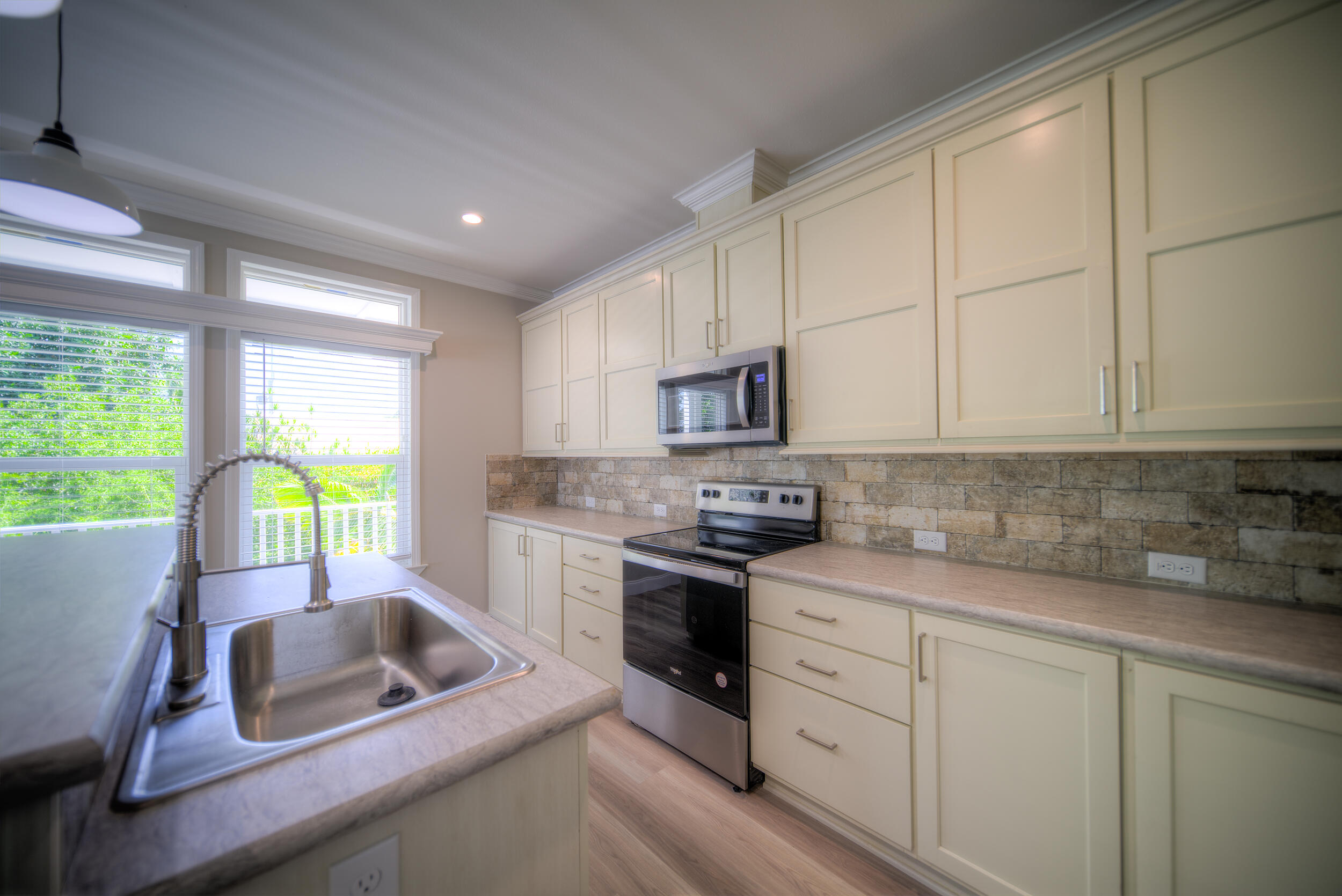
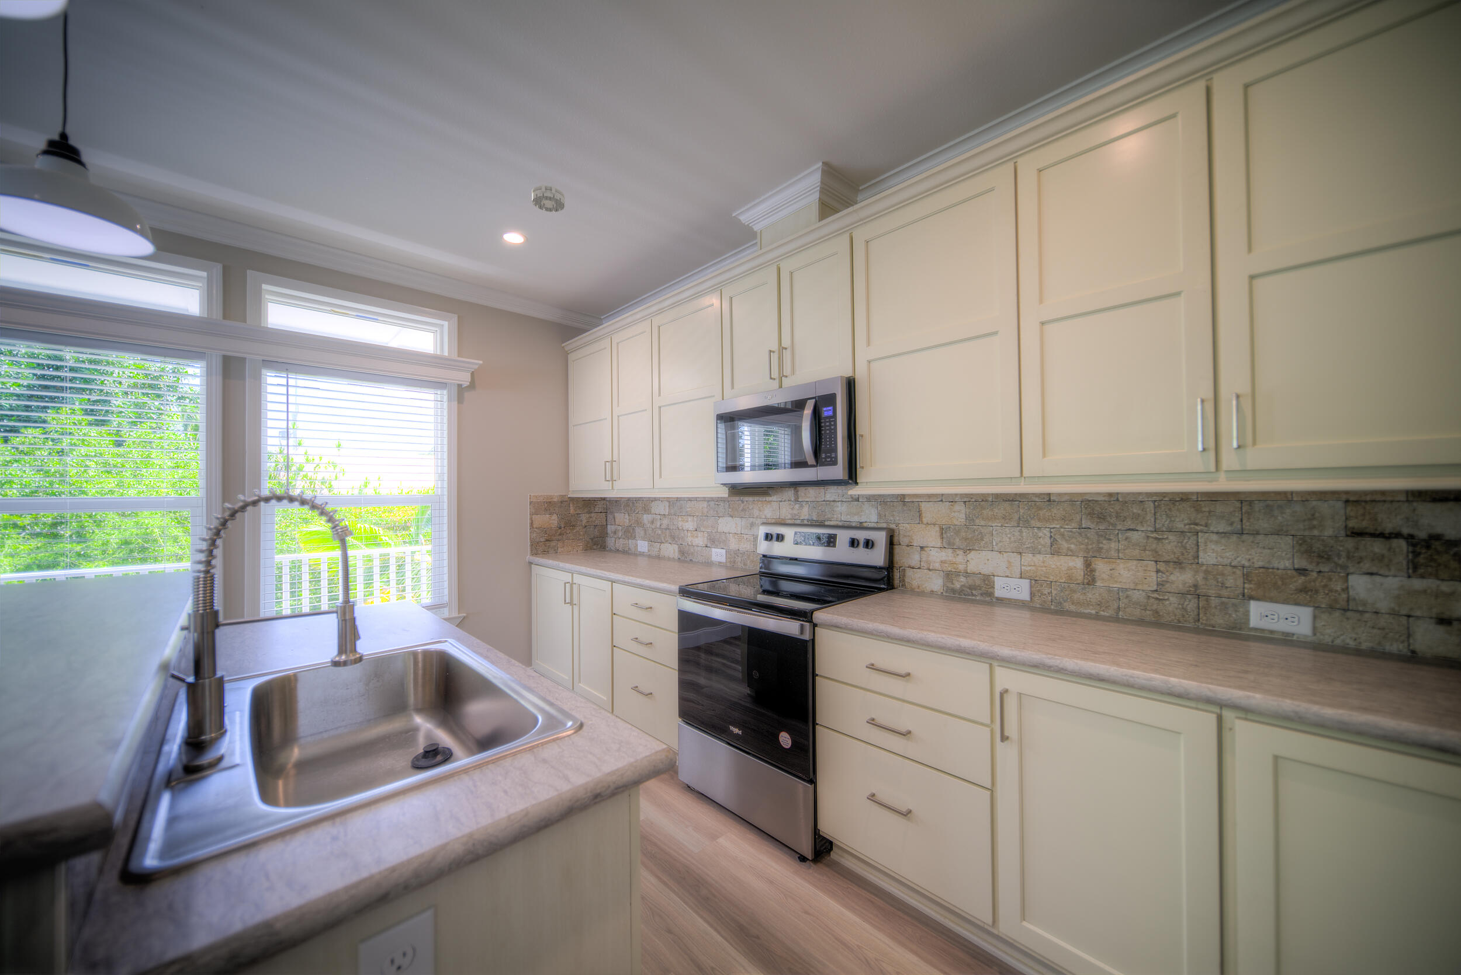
+ smoke detector (549, 198)
